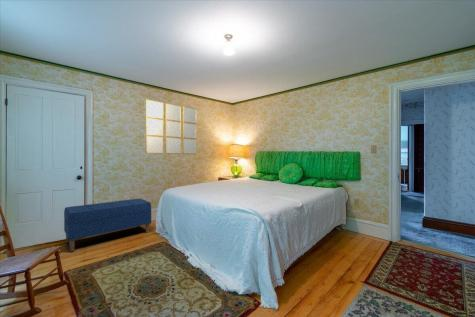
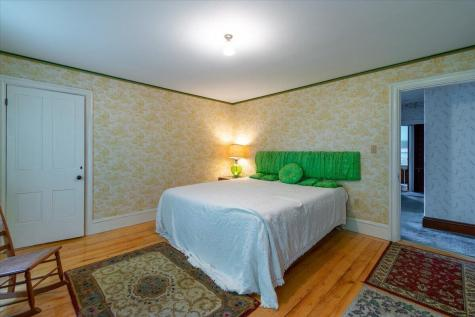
- bench (110, 221)
- home mirror (173, 129)
